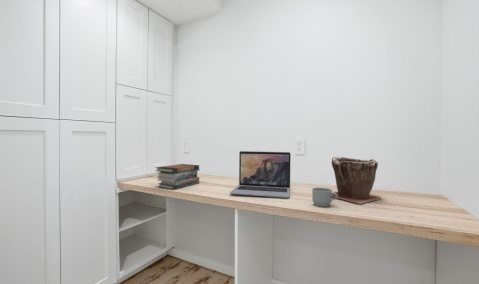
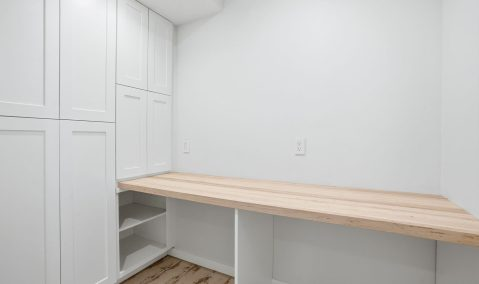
- laptop (261, 172)
- mug (324, 197)
- book stack (178, 175)
- plant pot (352, 177)
